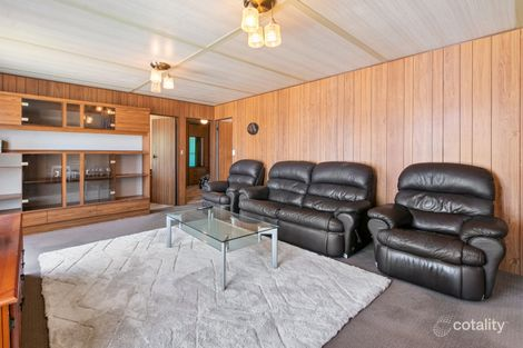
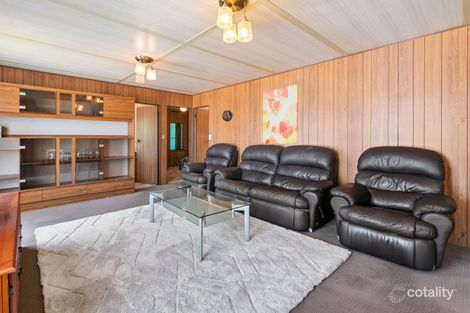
+ wall art (279, 116)
